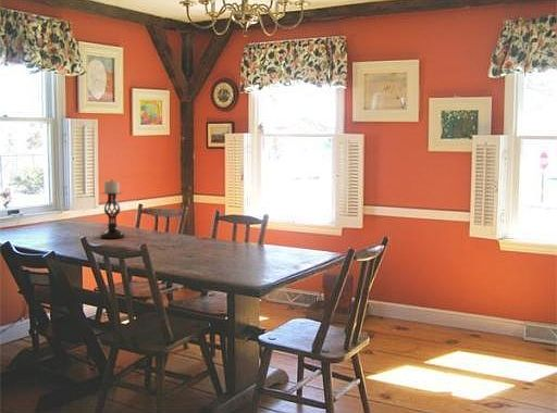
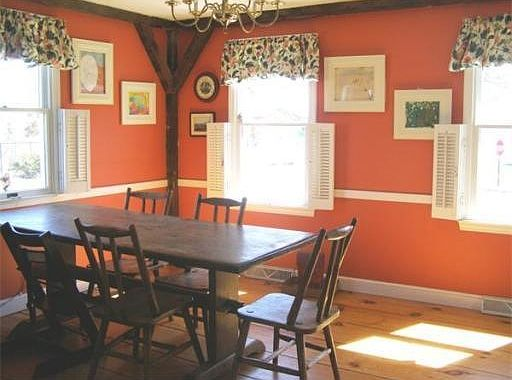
- candle holder (113, 208)
